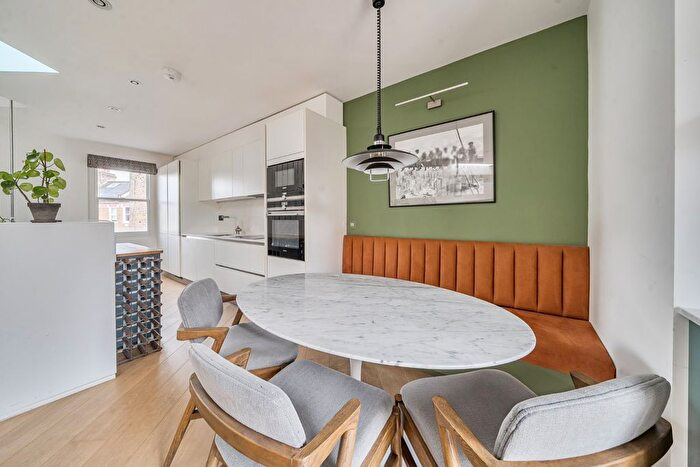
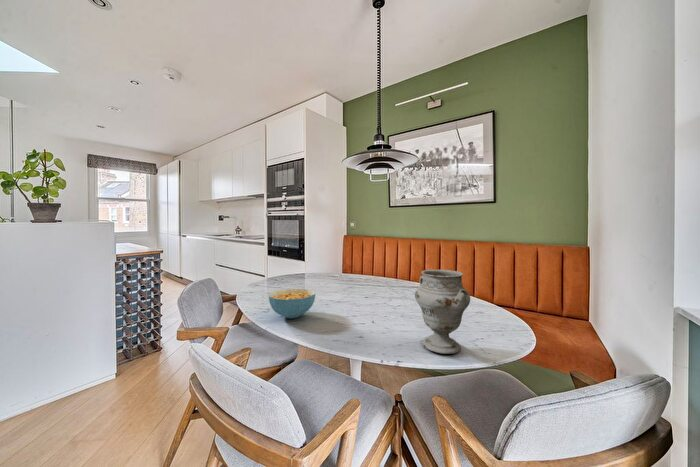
+ decorative vase (441, 309)
+ cereal bowl (292, 304)
